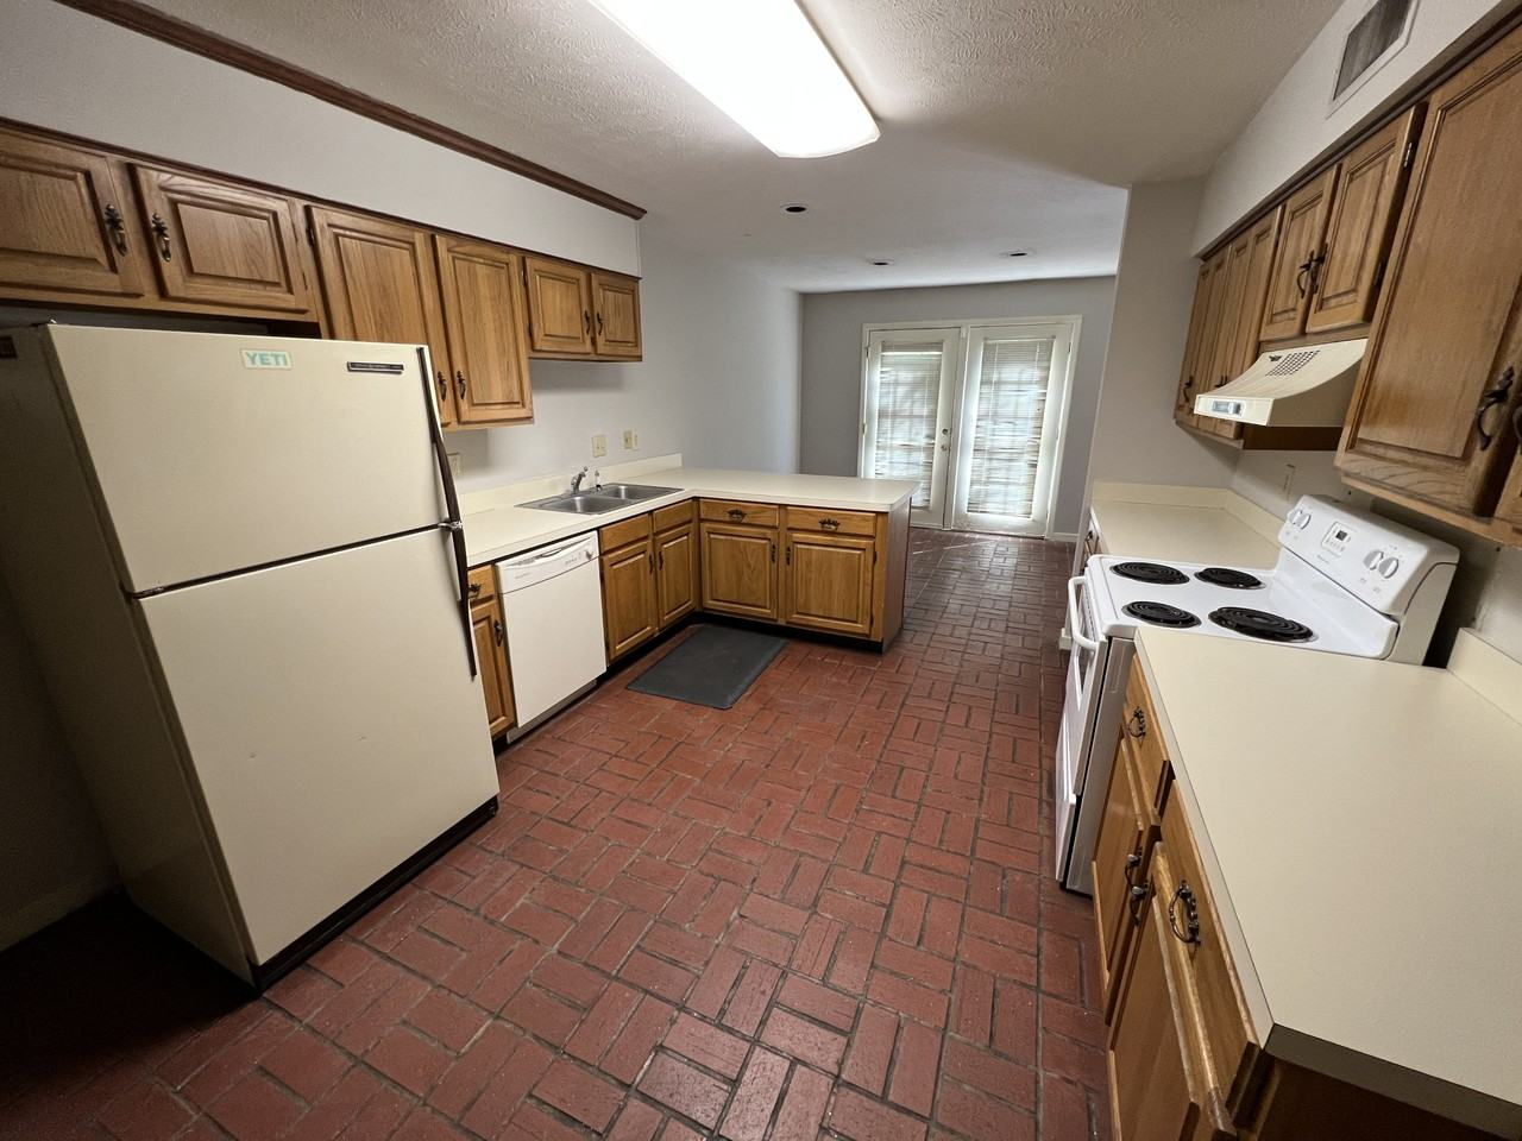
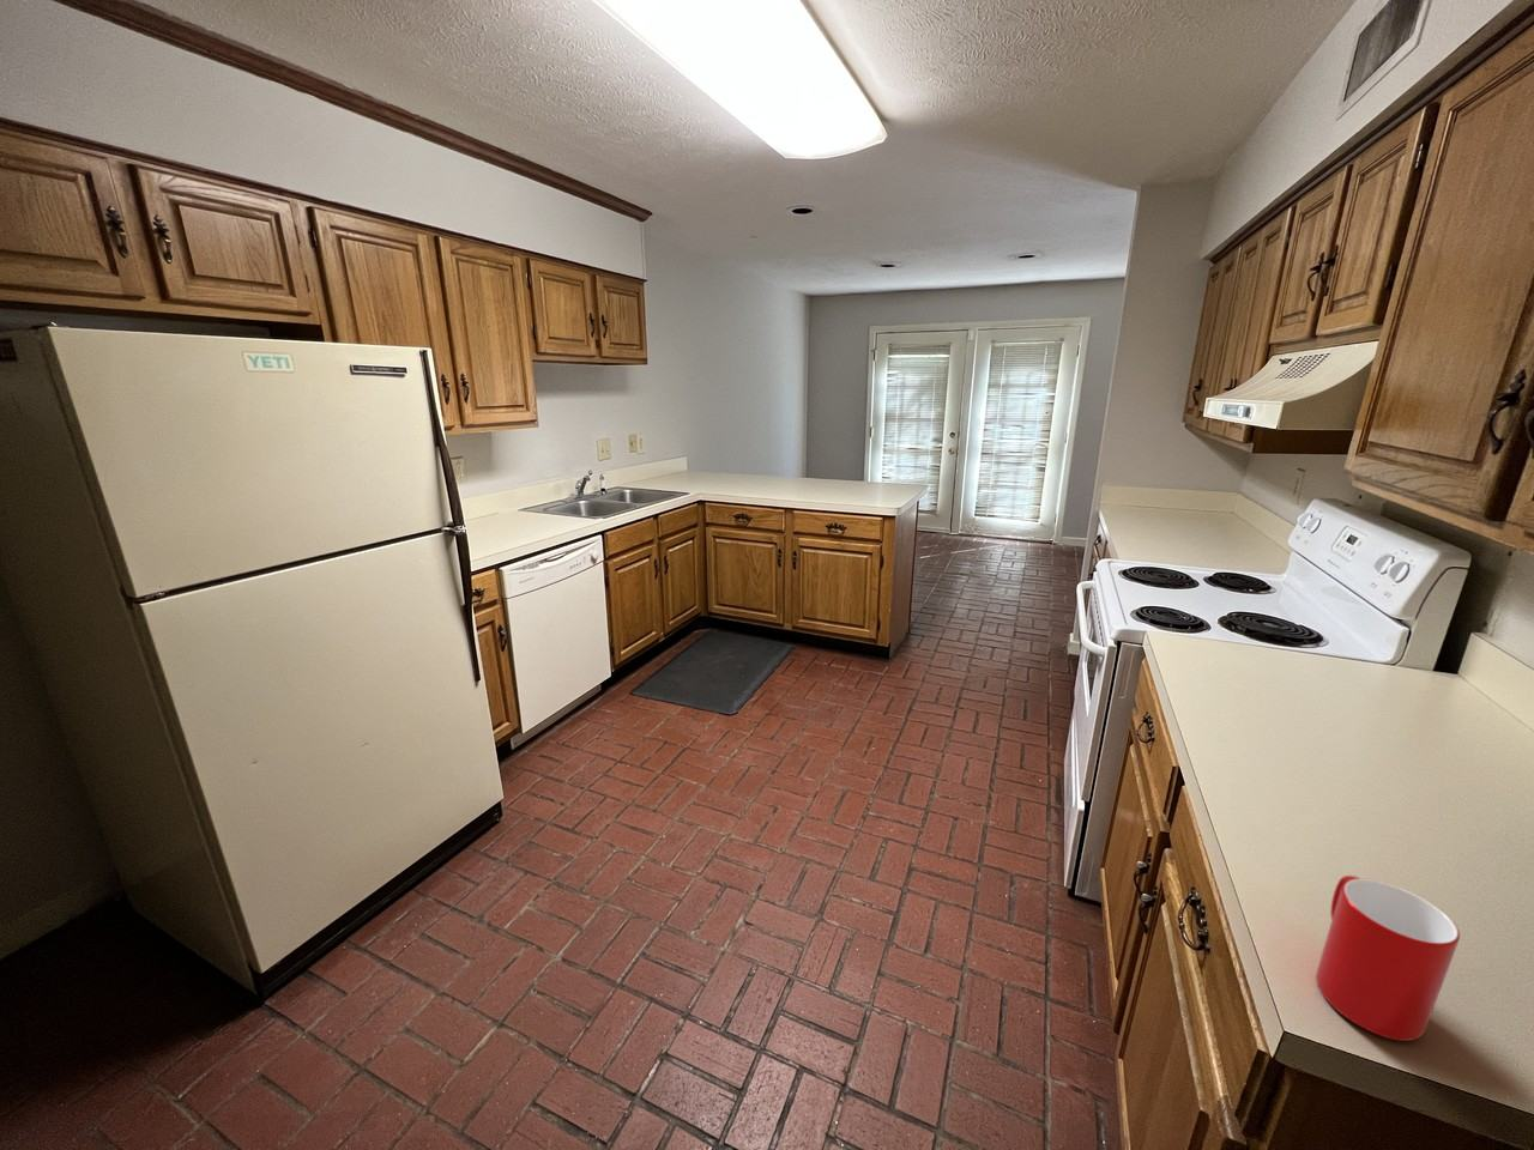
+ cup (1378, 943)
